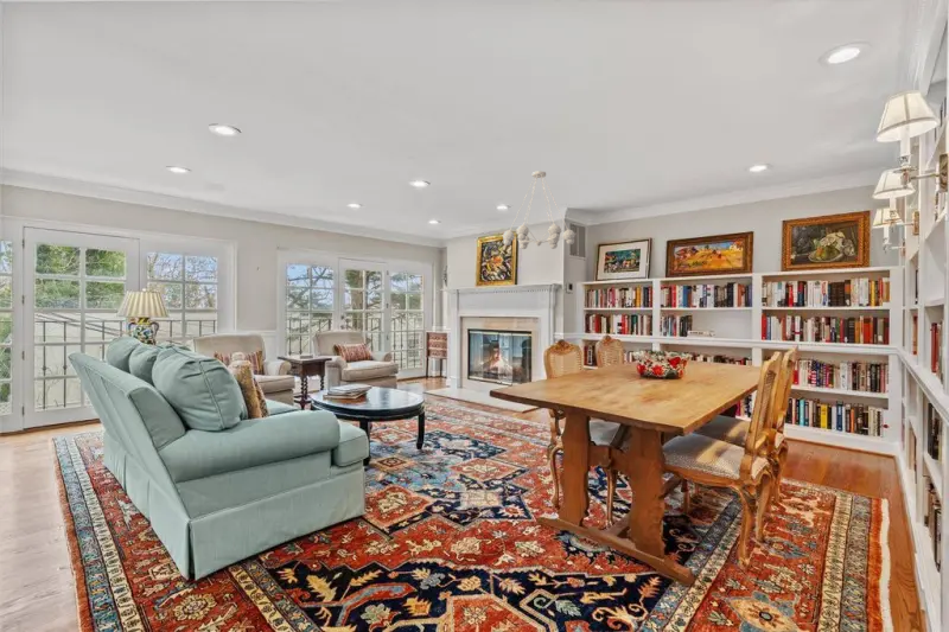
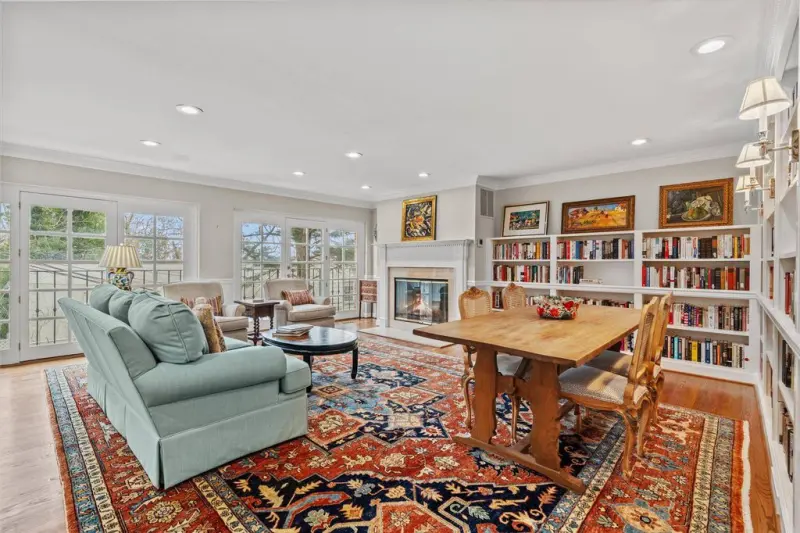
- chandelier (546, 205)
